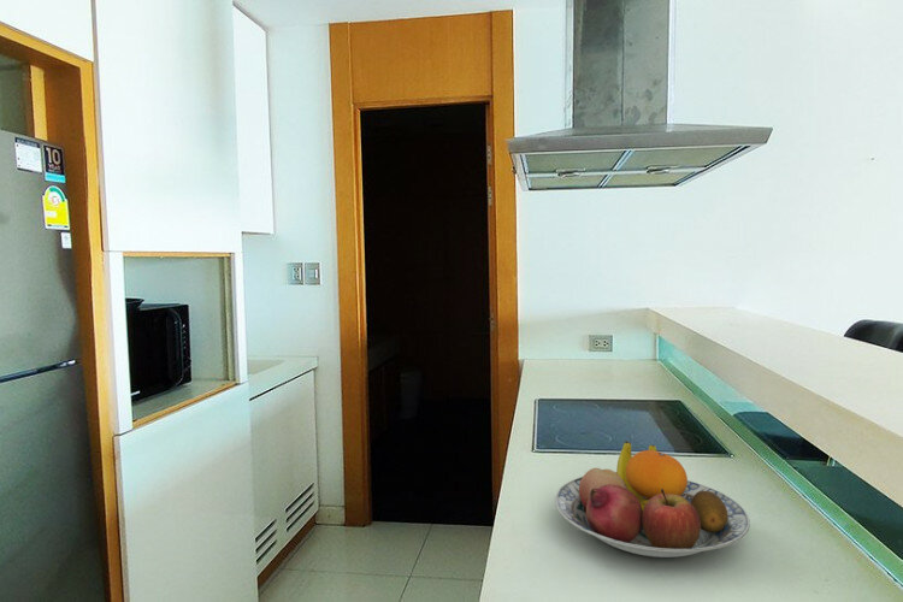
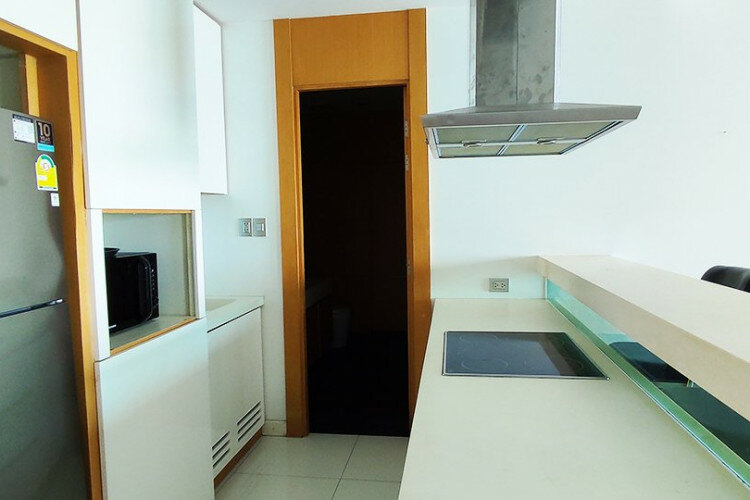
- fruit bowl (647, 497)
